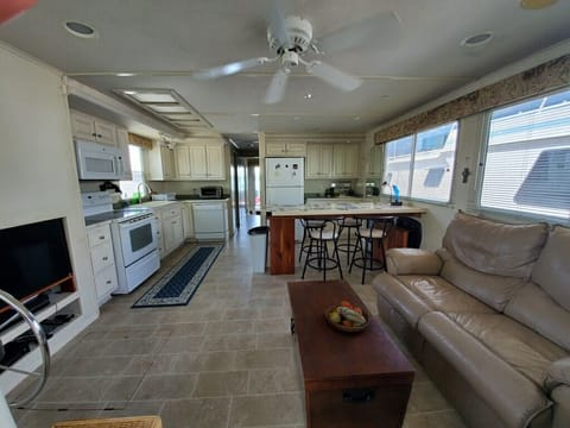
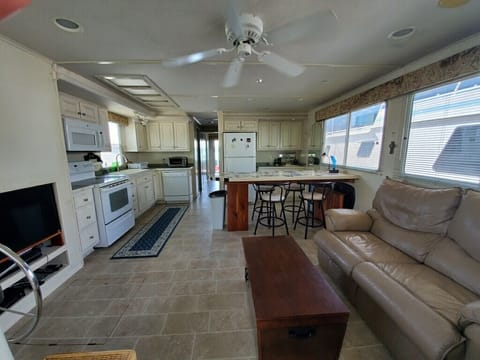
- fruit bowl (347, 313)
